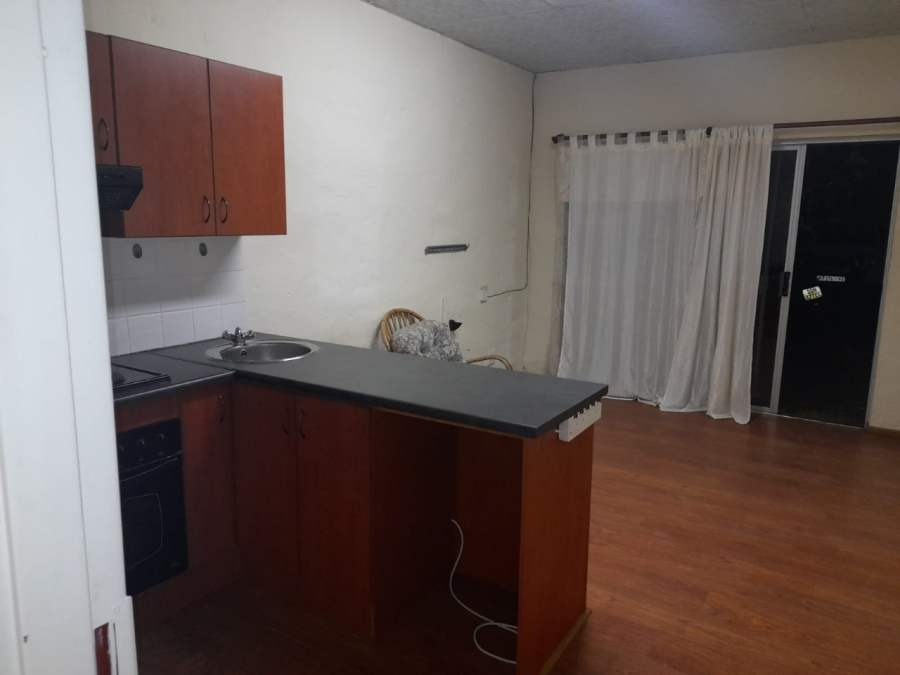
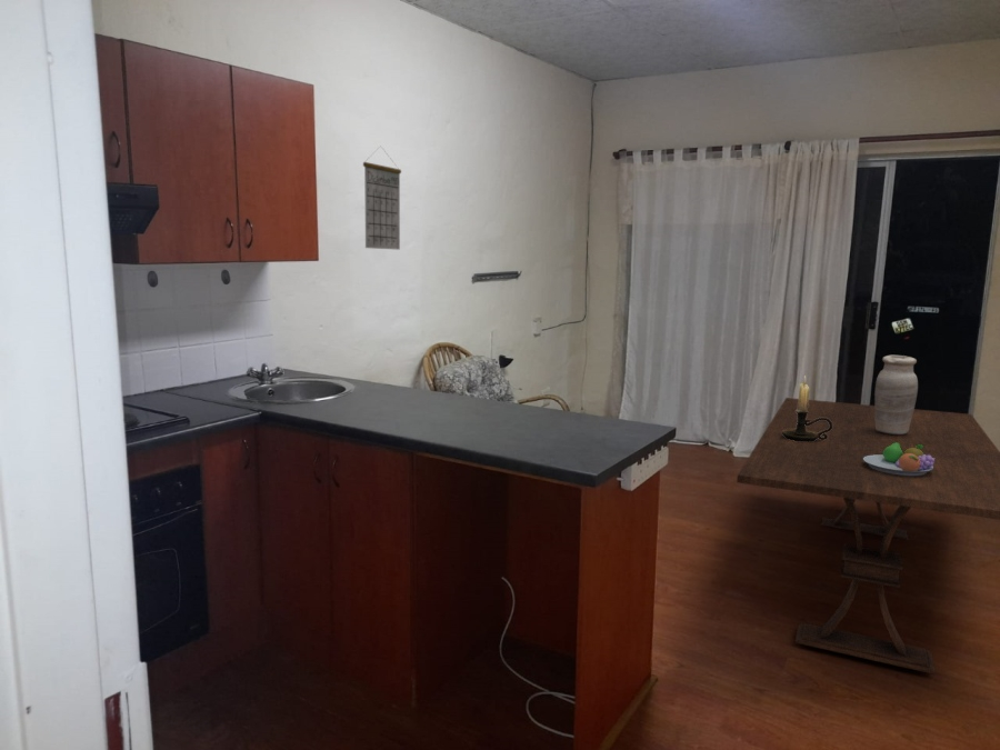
+ candle holder (808, 406)
+ calendar (382, 197)
+ dining table (877, 507)
+ fruit bowl (899, 456)
+ vase (896, 393)
